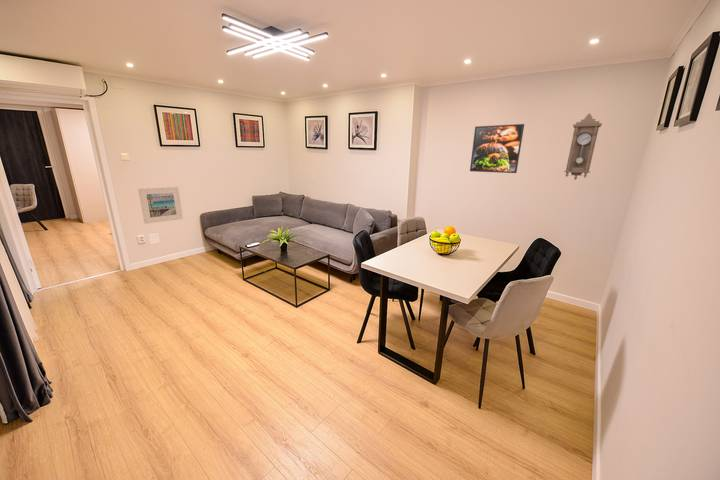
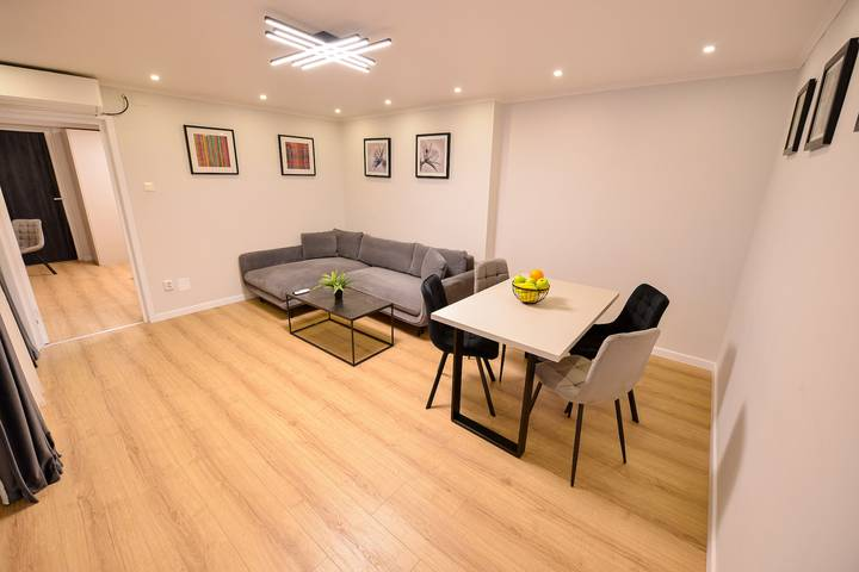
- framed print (161, 204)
- pendulum clock (582, 147)
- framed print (495, 149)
